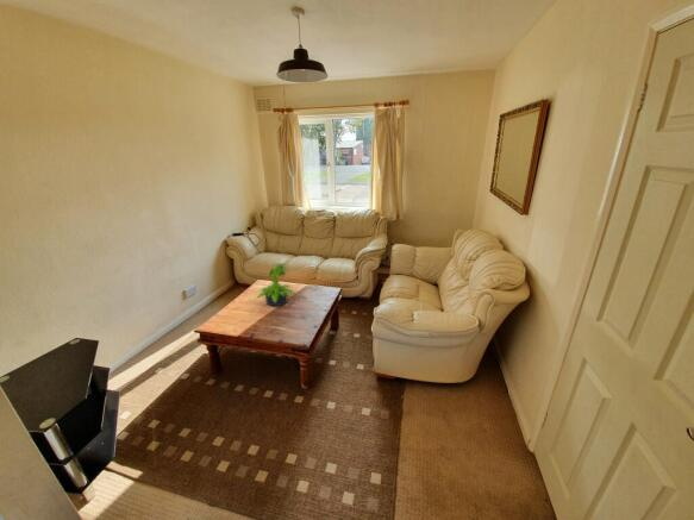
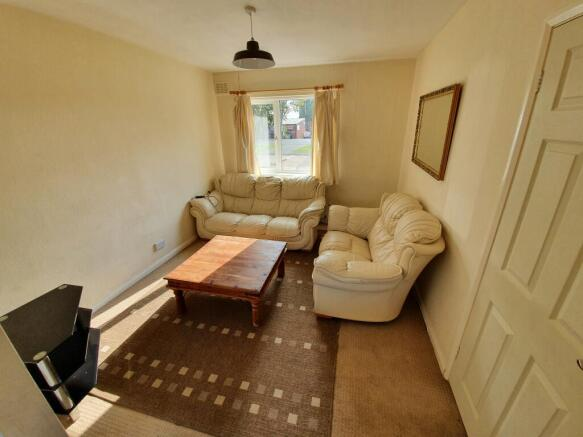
- potted plant (274, 283)
